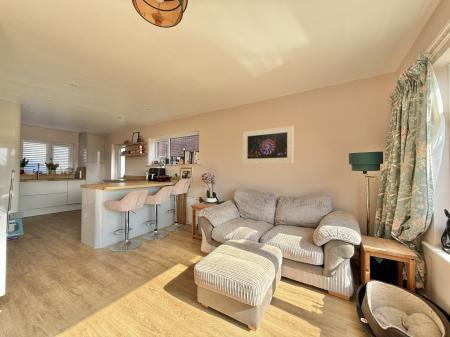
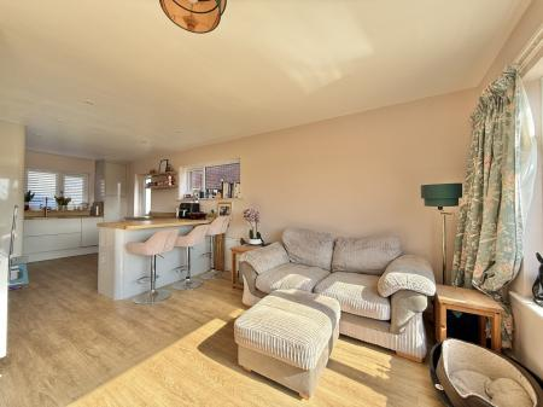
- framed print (266, 146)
